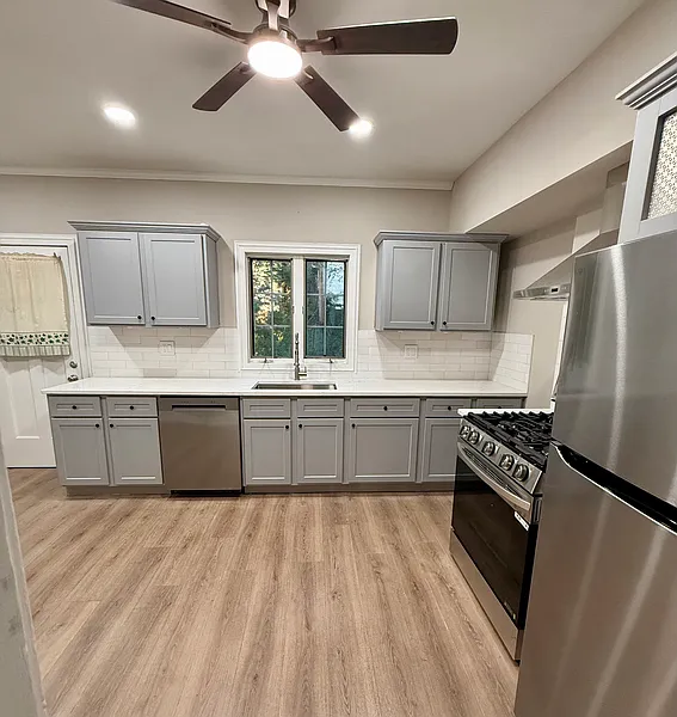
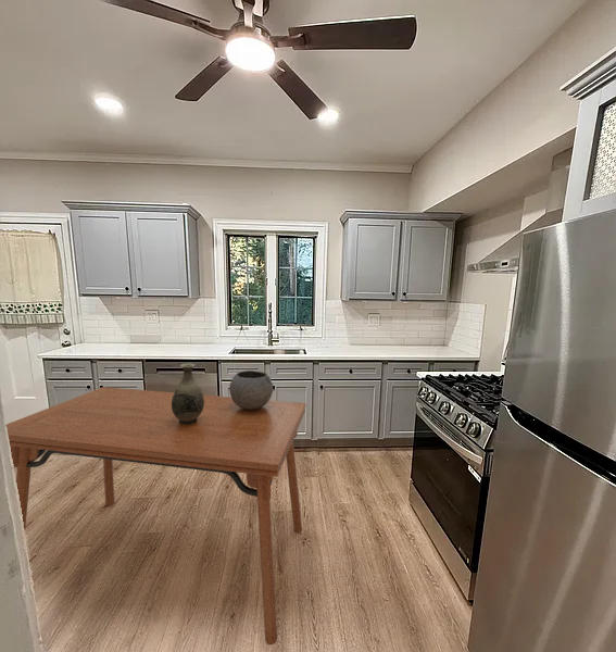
+ vase (187, 392)
+ dining table (172, 466)
+ bowl (251, 390)
